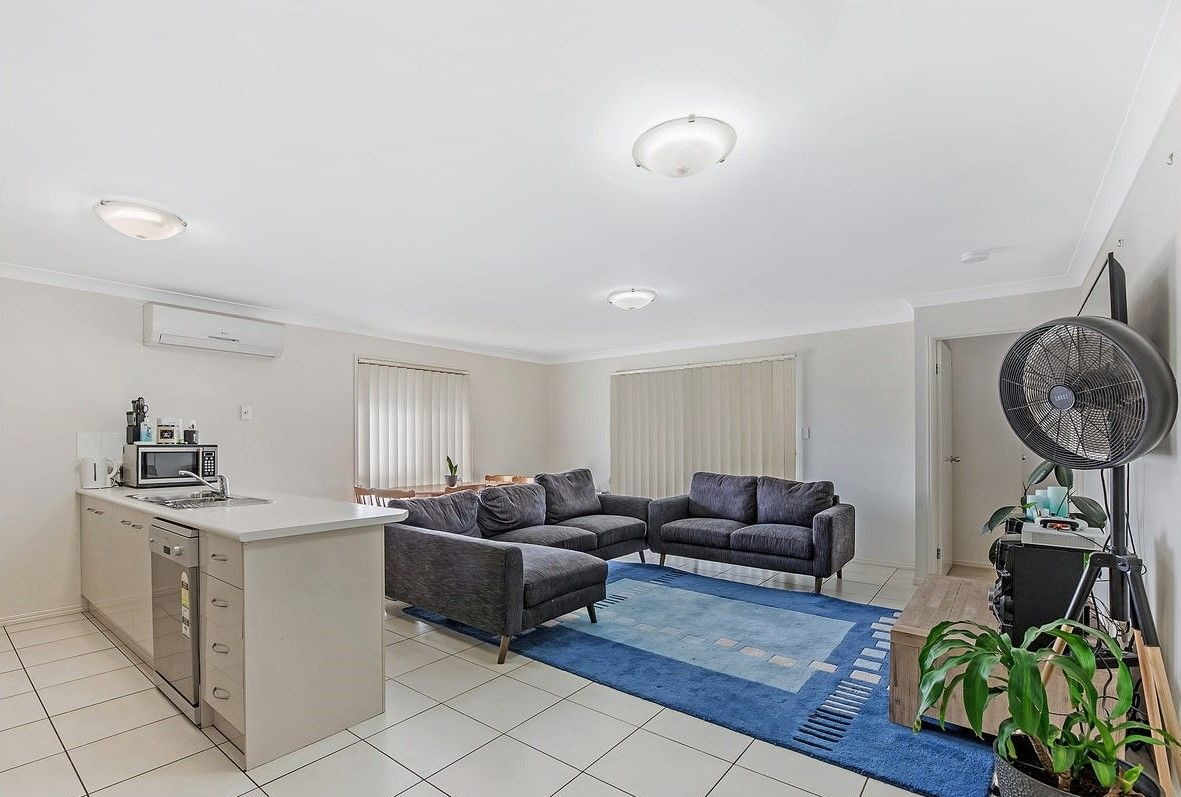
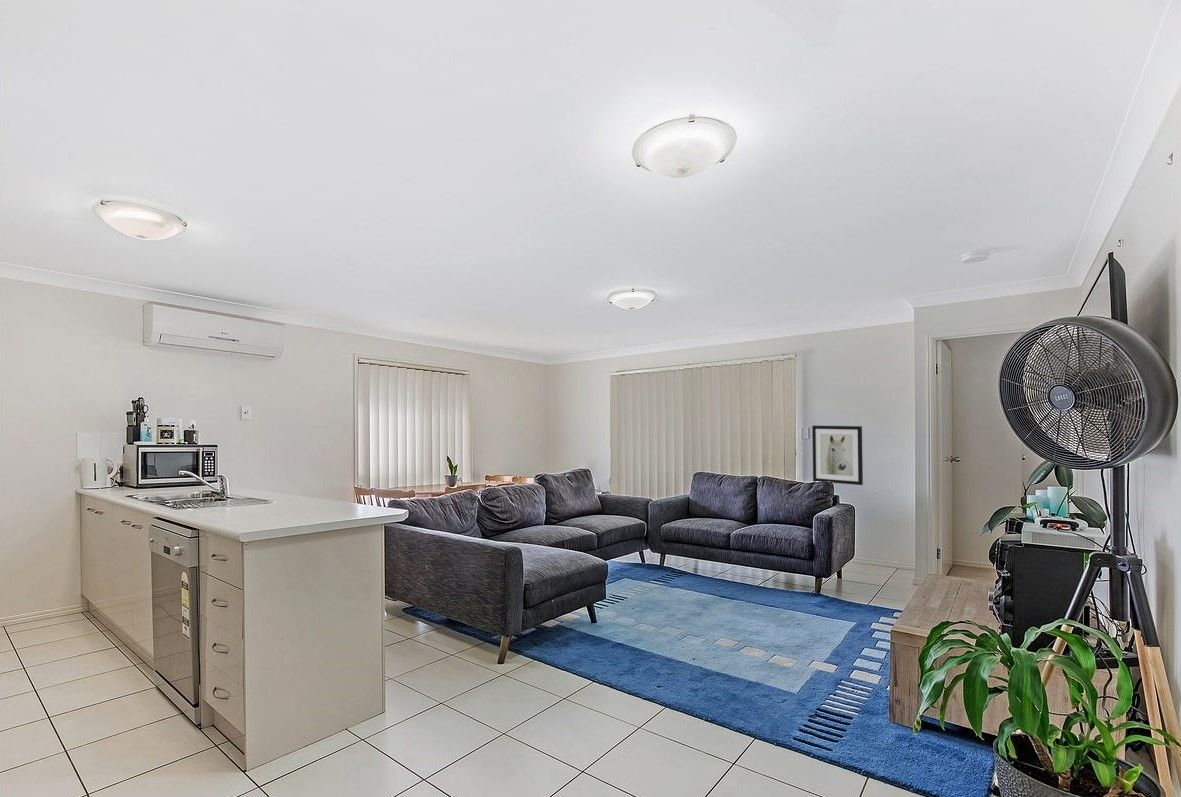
+ wall art (836, 454)
